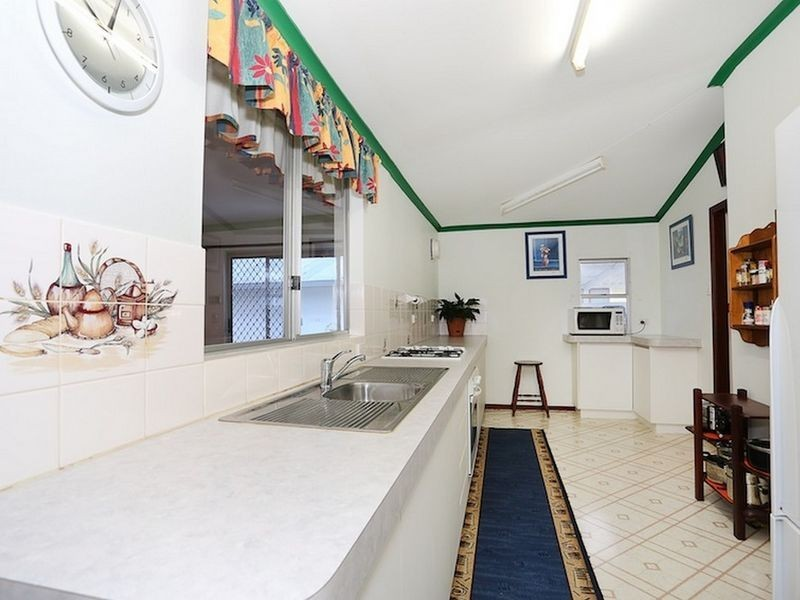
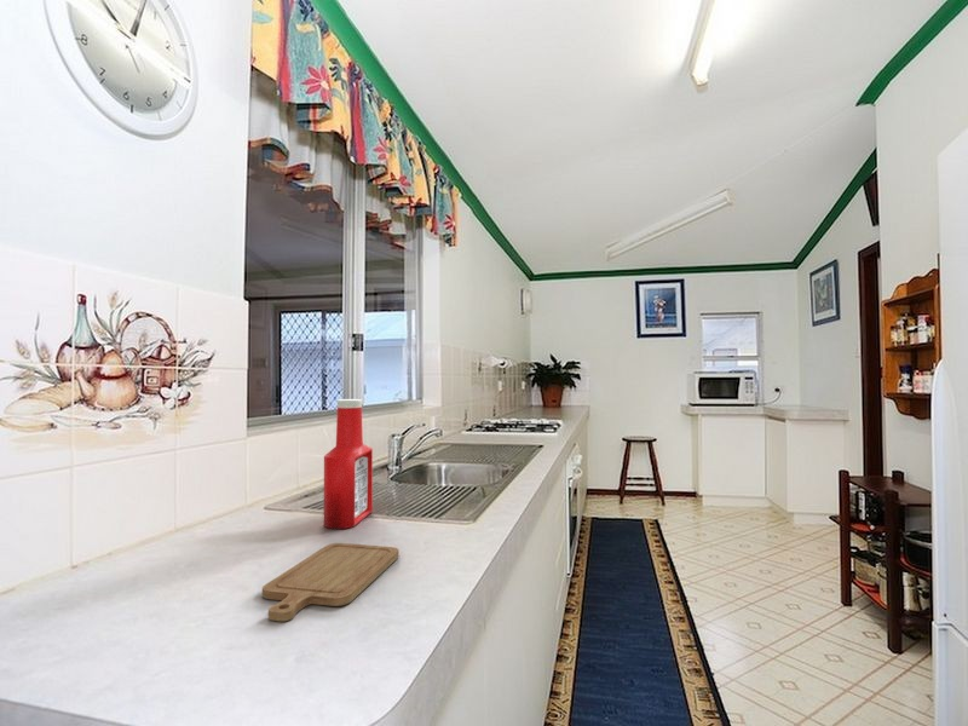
+ chopping board (328, 576)
+ soap bottle (348, 459)
